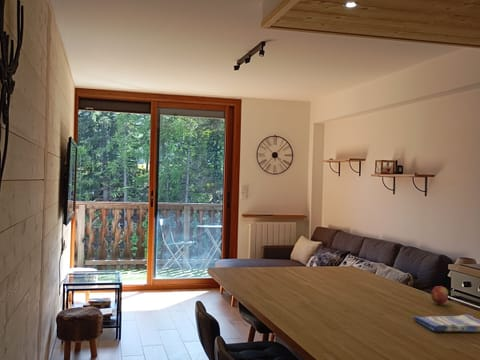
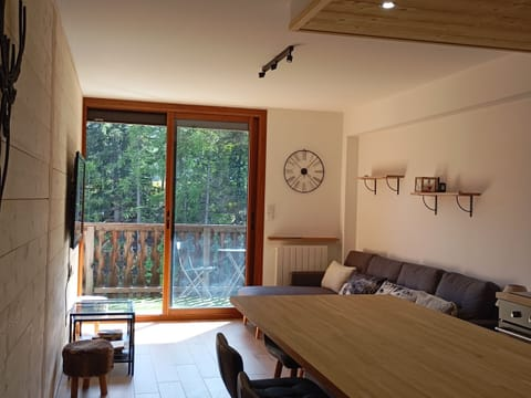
- fruit (439, 295)
- dish towel (451, 322)
